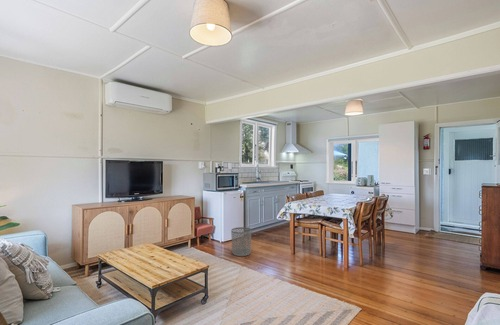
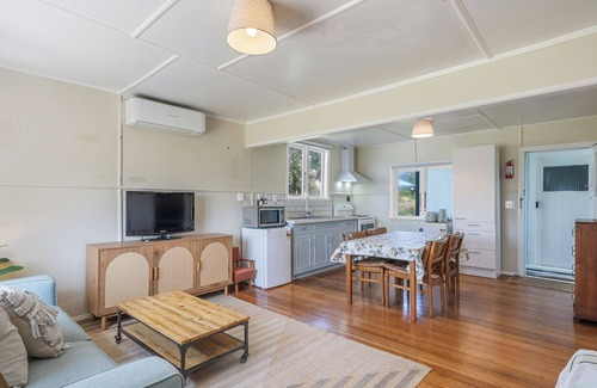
- waste bin (241, 240)
